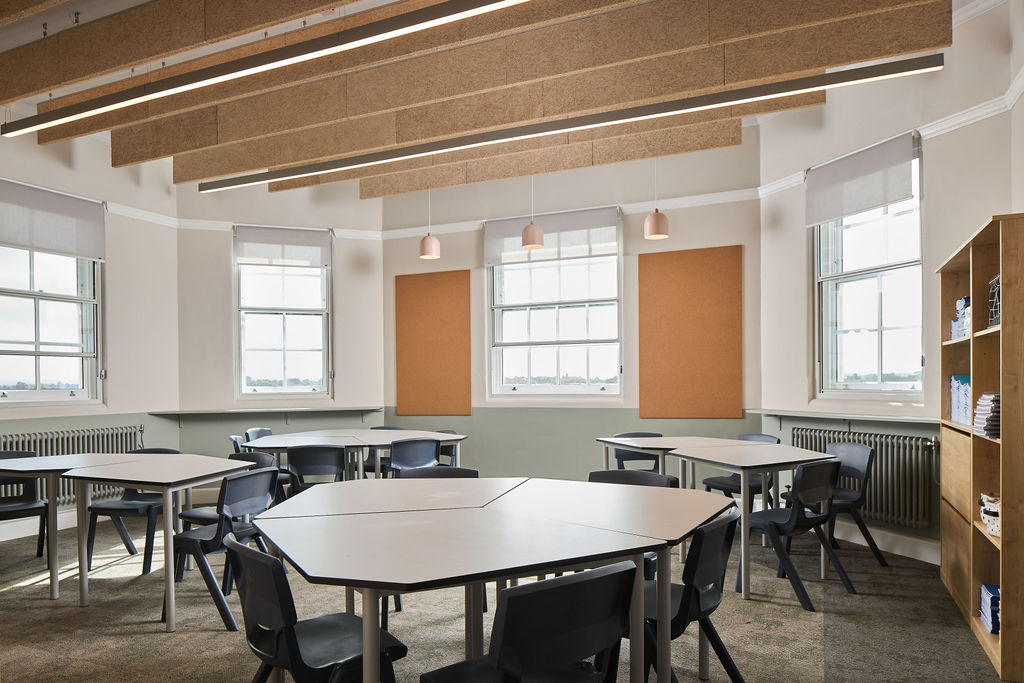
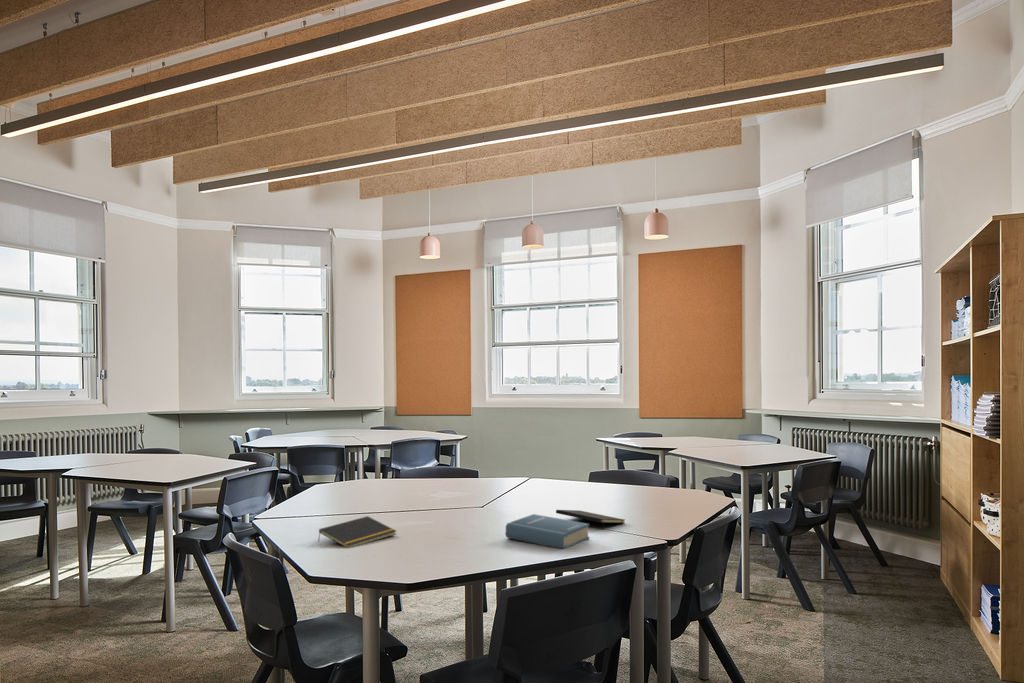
+ hardback book (547, 531)
+ notepad (590, 516)
+ notepad (358, 531)
